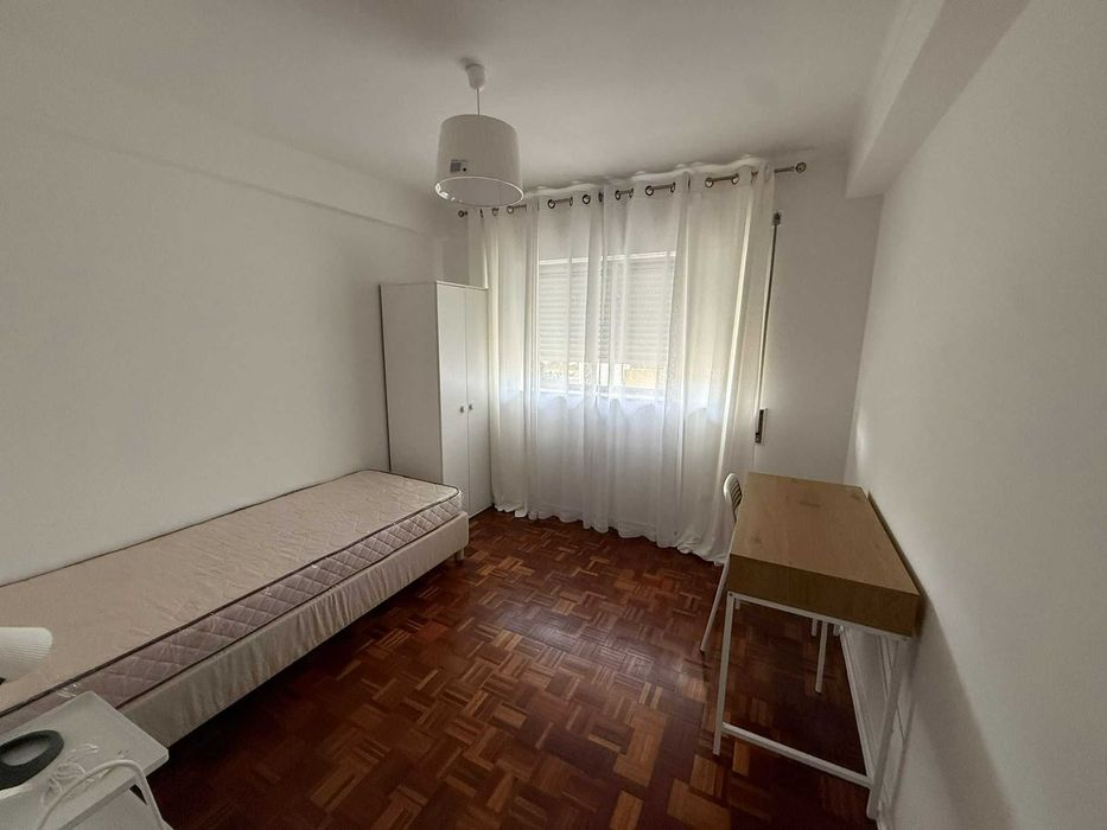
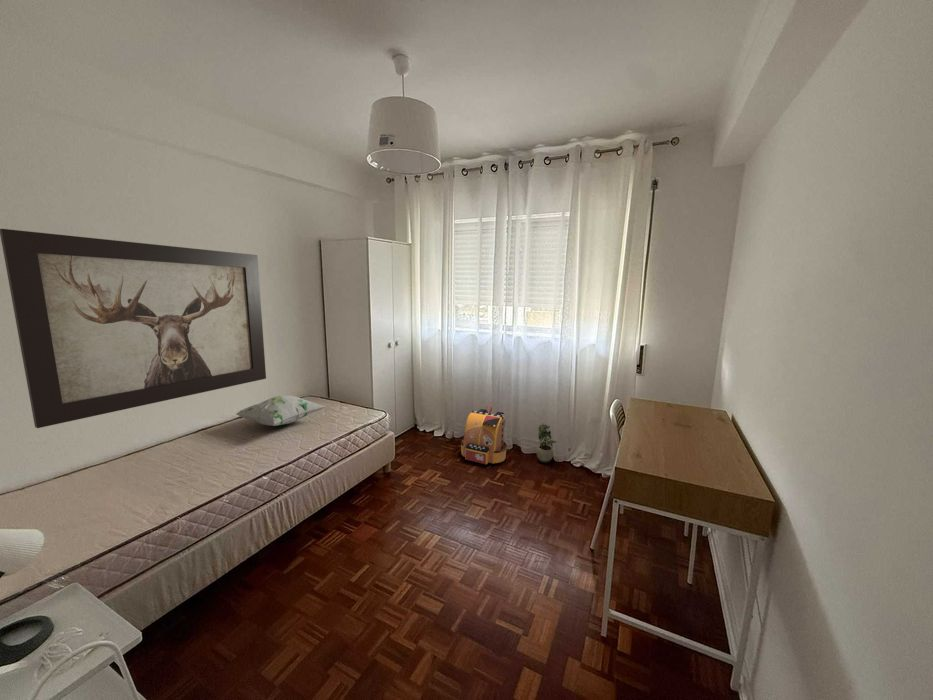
+ backpack (485, 431)
+ decorative pillow (281, 409)
+ wall art (168, 323)
+ potted plant (547, 443)
